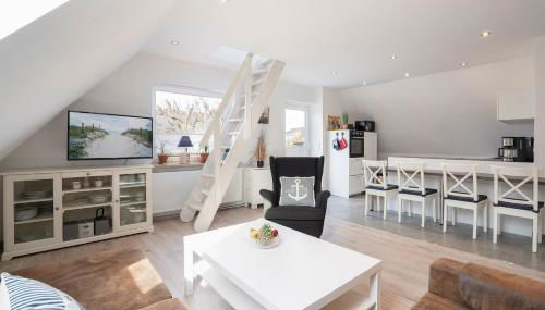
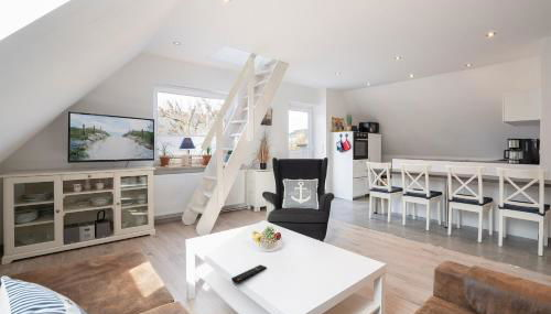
+ remote control (249, 273)
